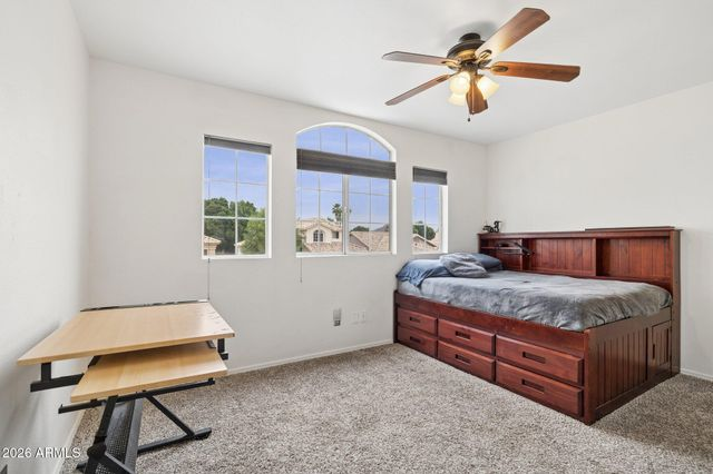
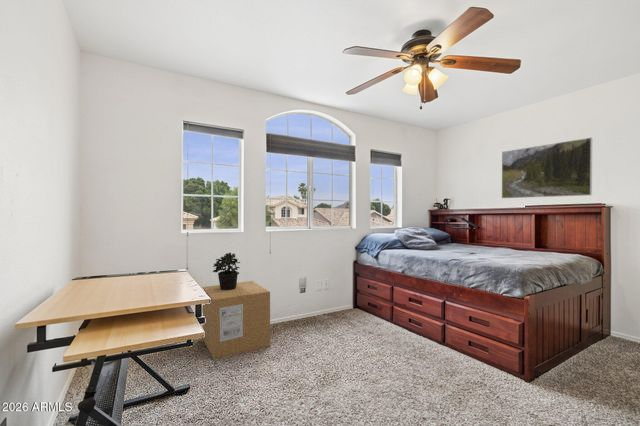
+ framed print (542, 171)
+ potted plant (228, 270)
+ cardboard box (235, 315)
